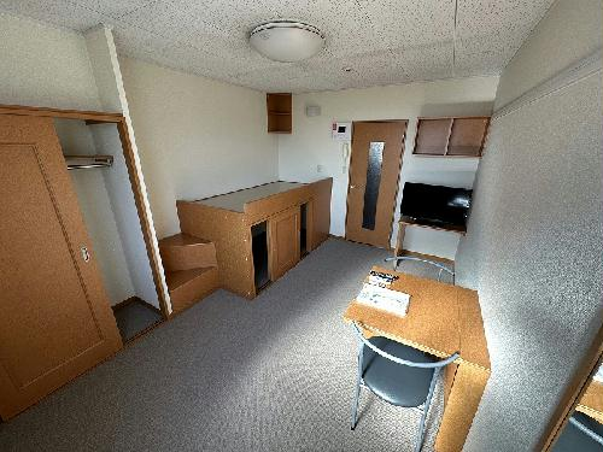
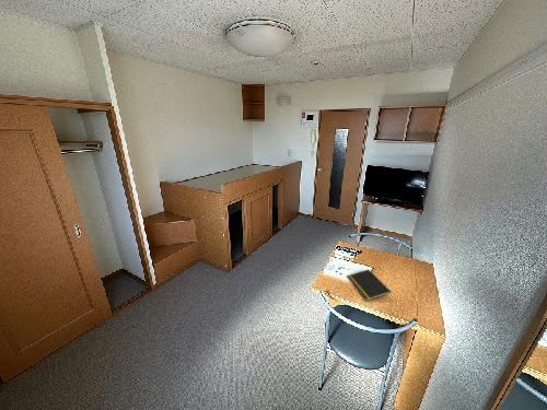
+ notepad (366, 283)
